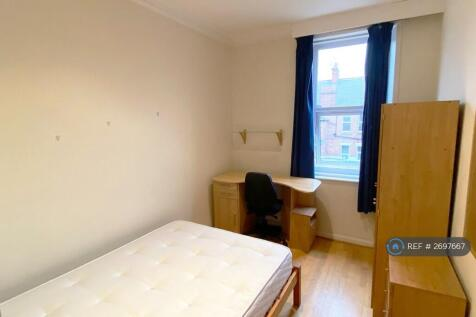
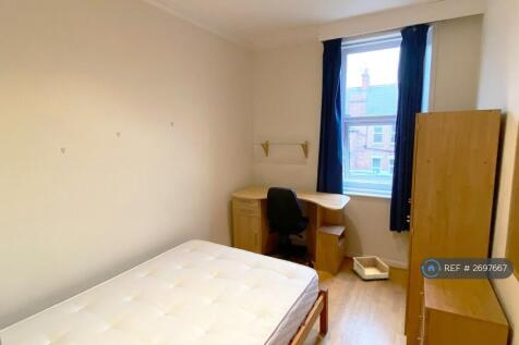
+ storage bin (370, 268)
